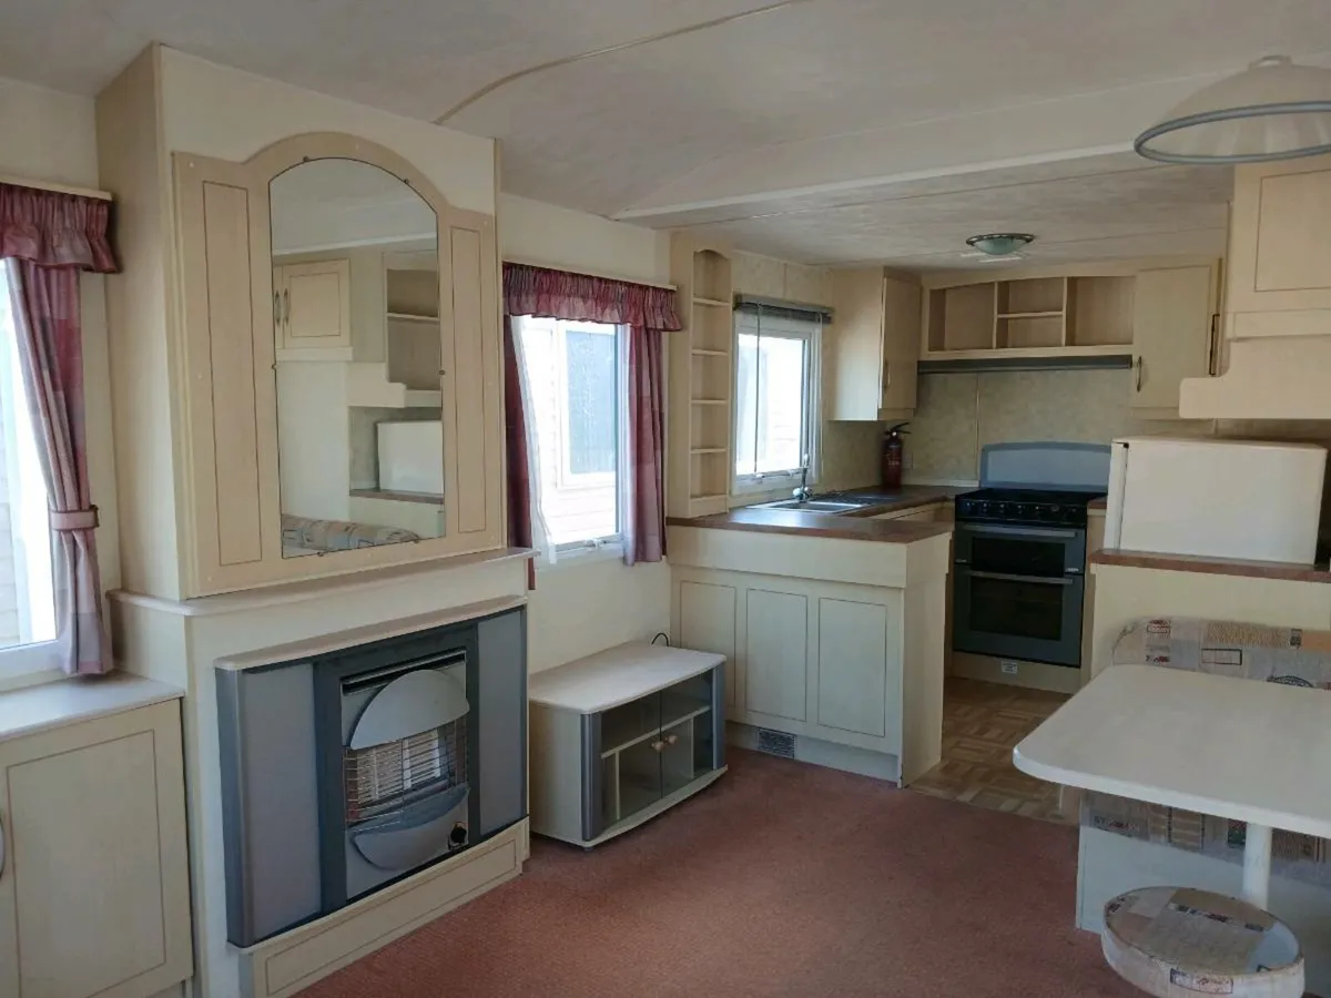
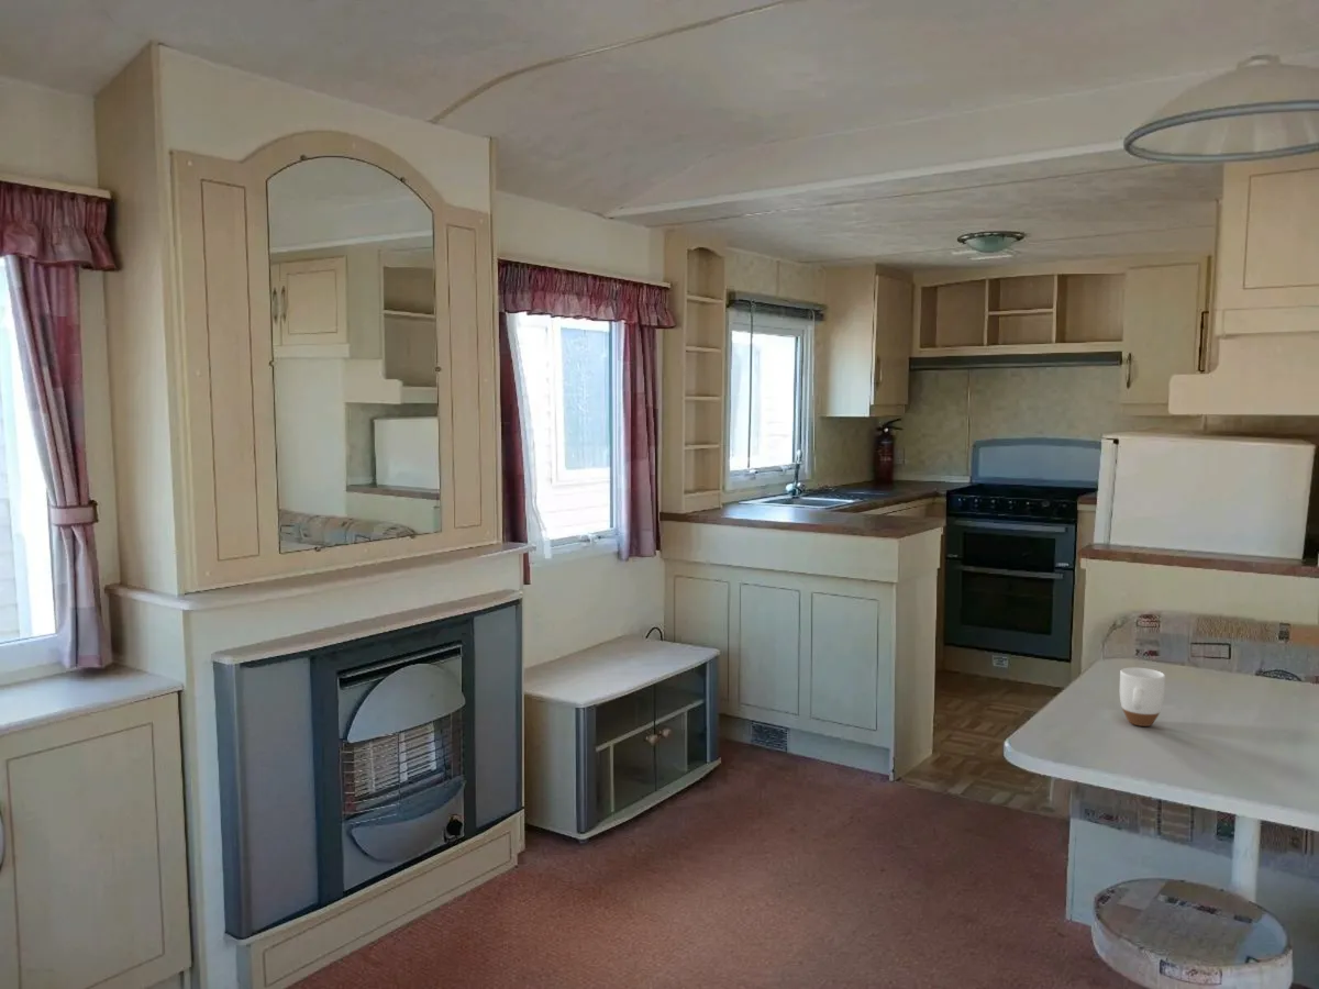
+ mug (1140, 700)
